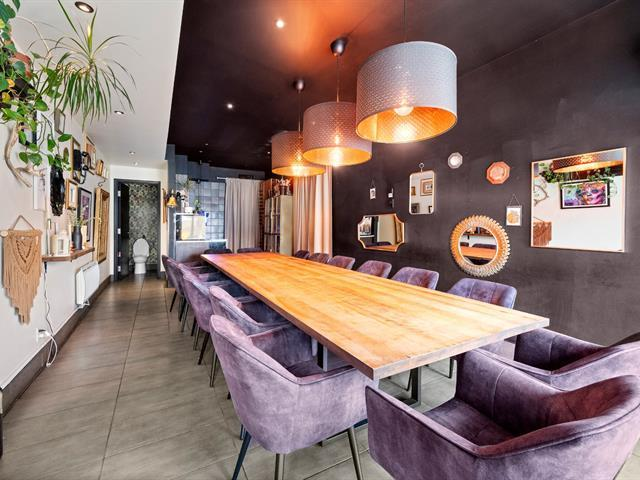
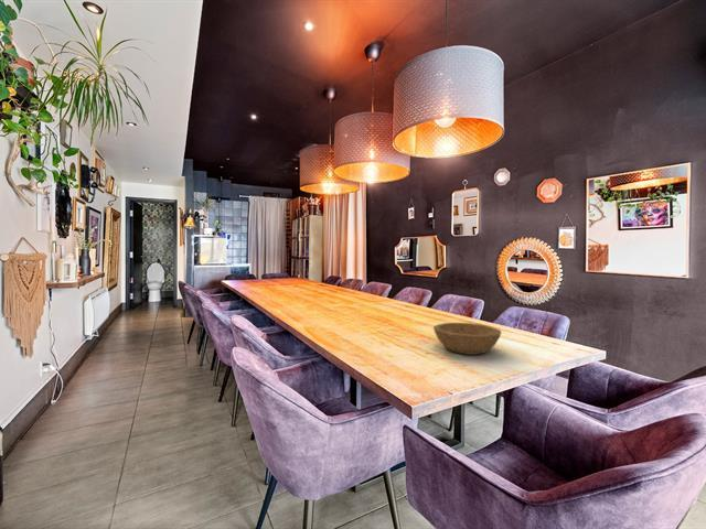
+ bowl (466, 338)
